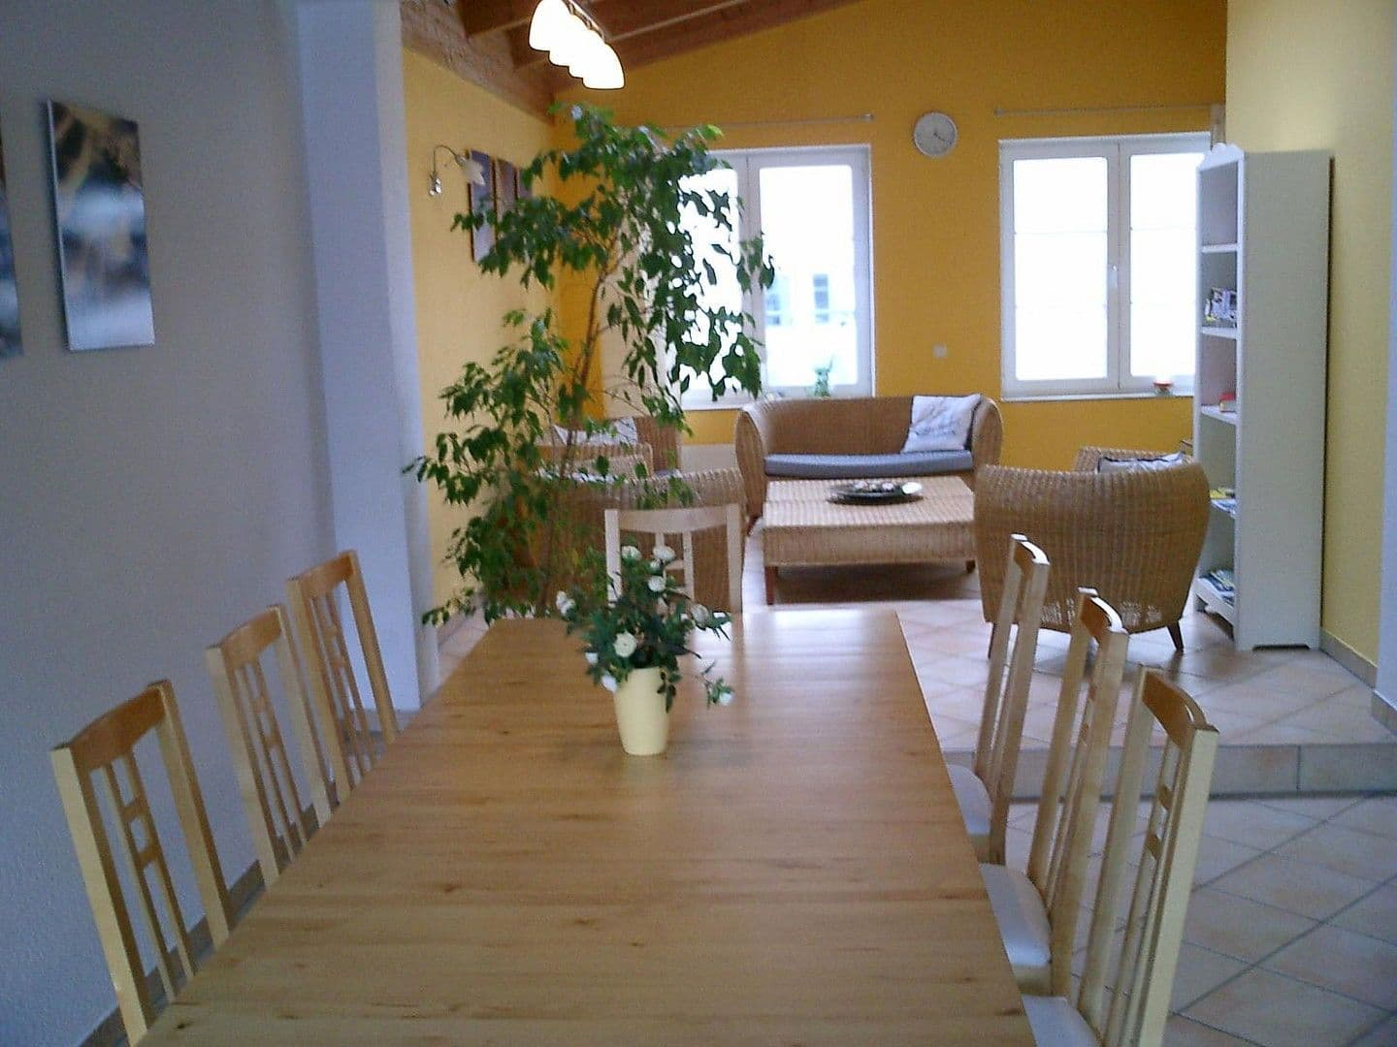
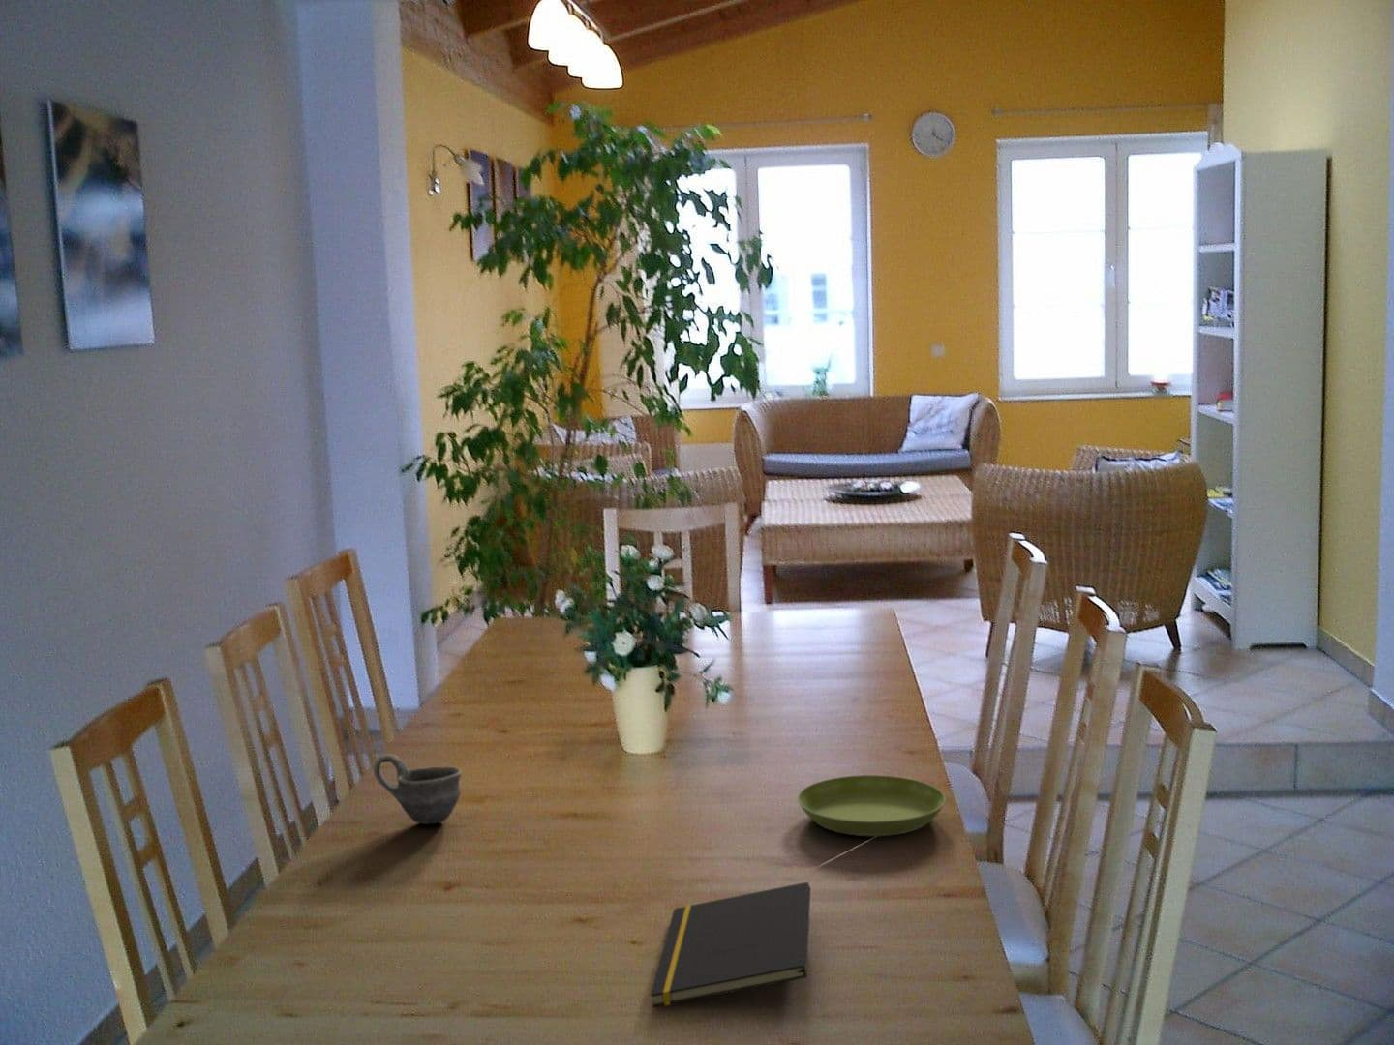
+ notepad (734, 941)
+ saucer (872, 807)
+ cup (423, 787)
